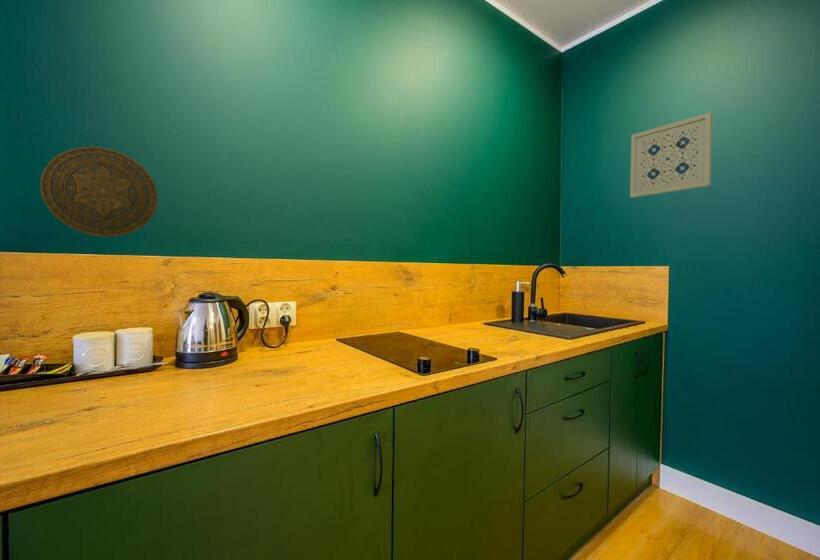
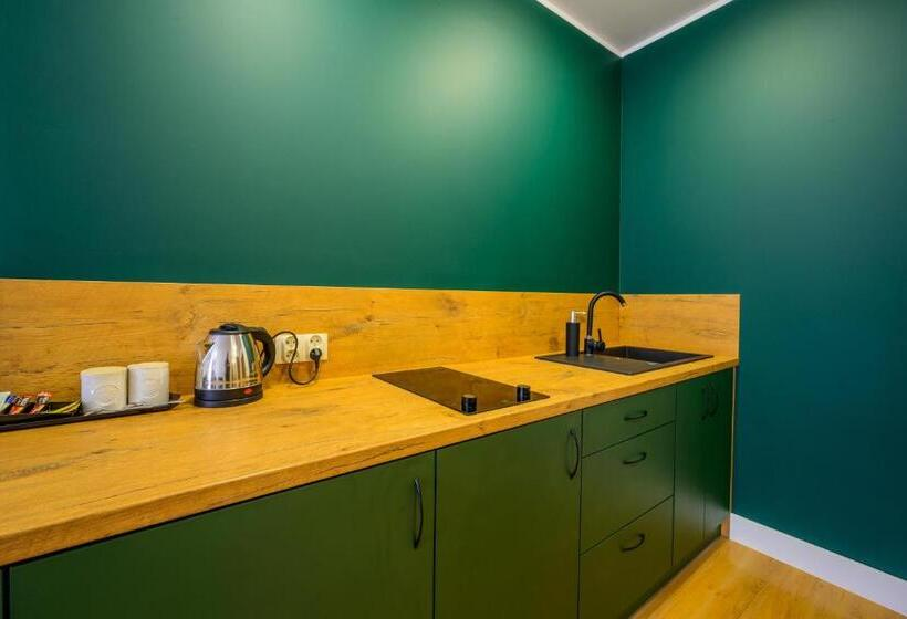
- wall art (668, 158)
- decorative plate (103, 191)
